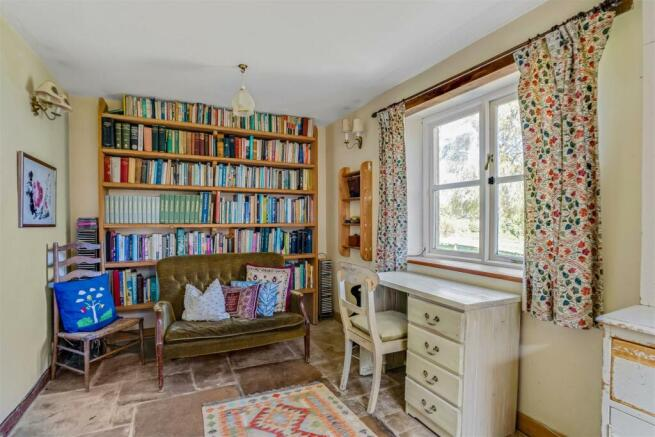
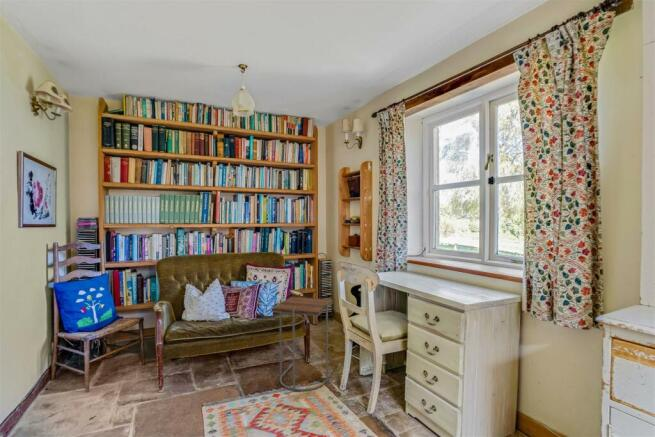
+ side table (294, 340)
